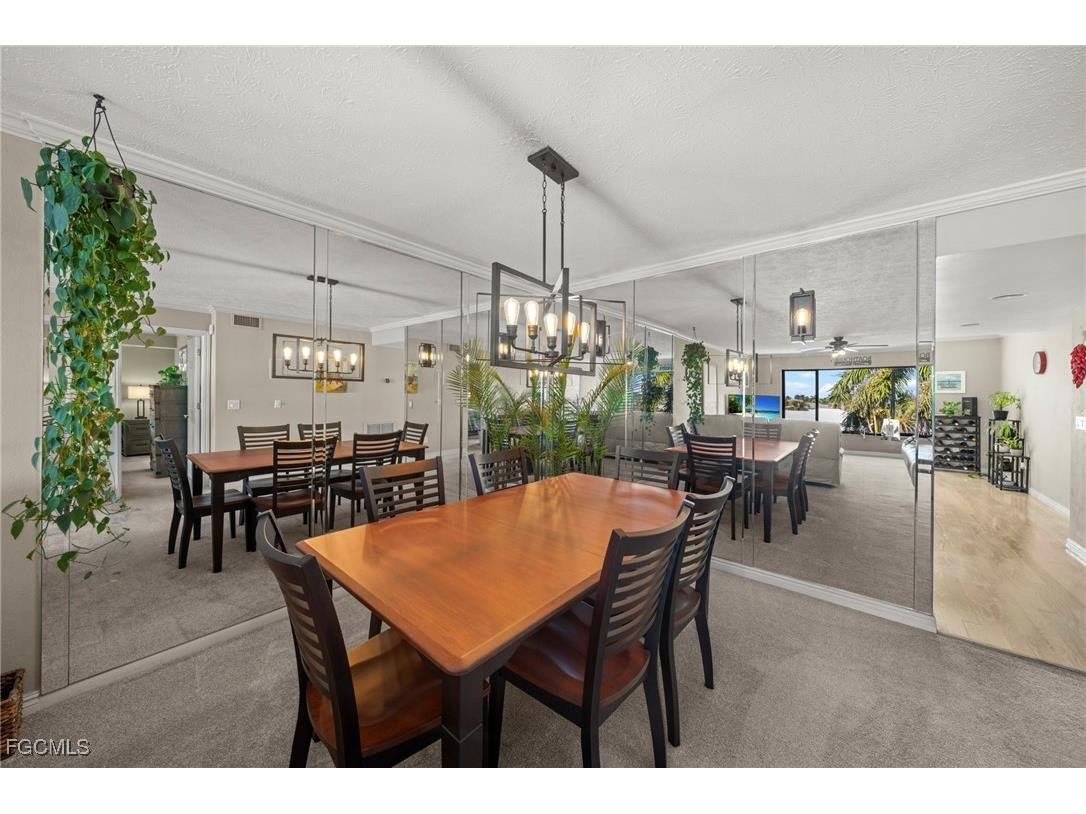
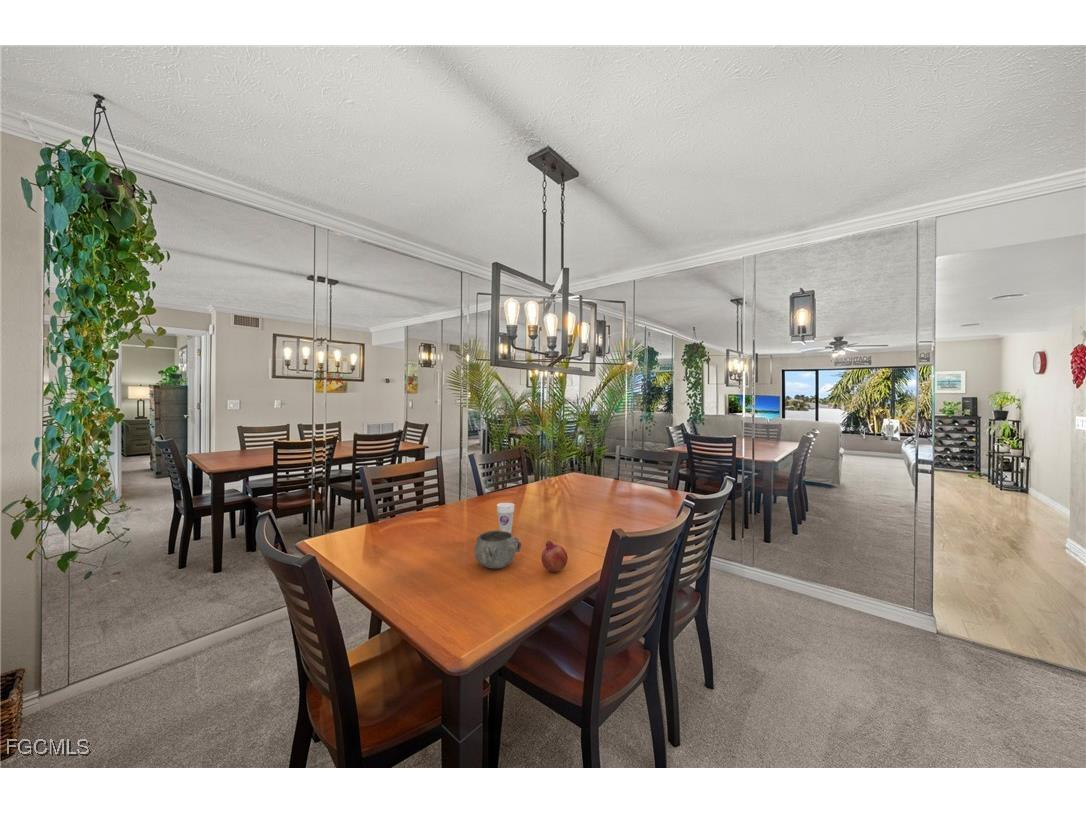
+ fruit (554, 556)
+ decorative bowl (497, 551)
+ cup (505, 520)
